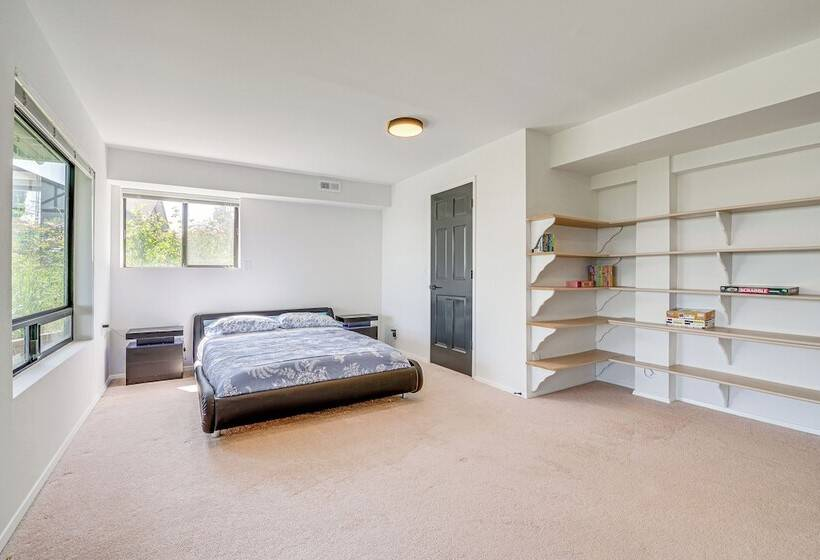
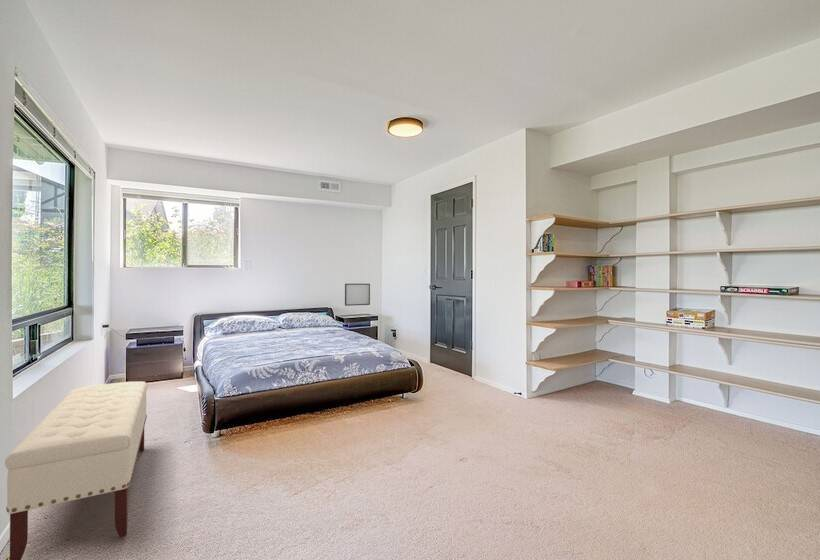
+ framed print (357, 294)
+ bench (94, 449)
